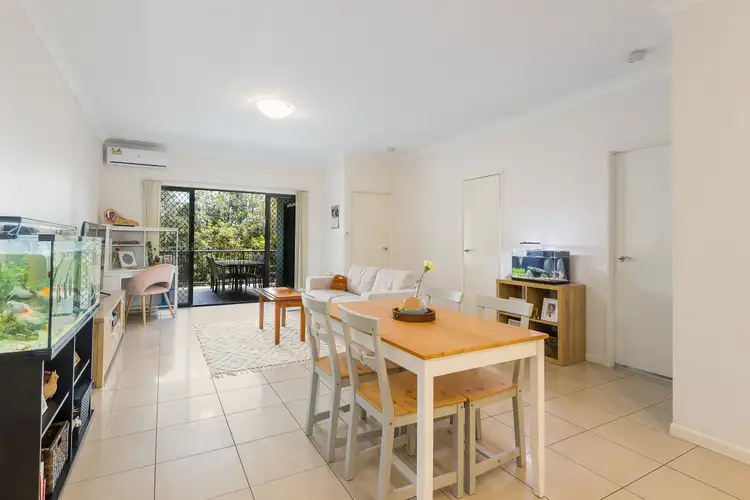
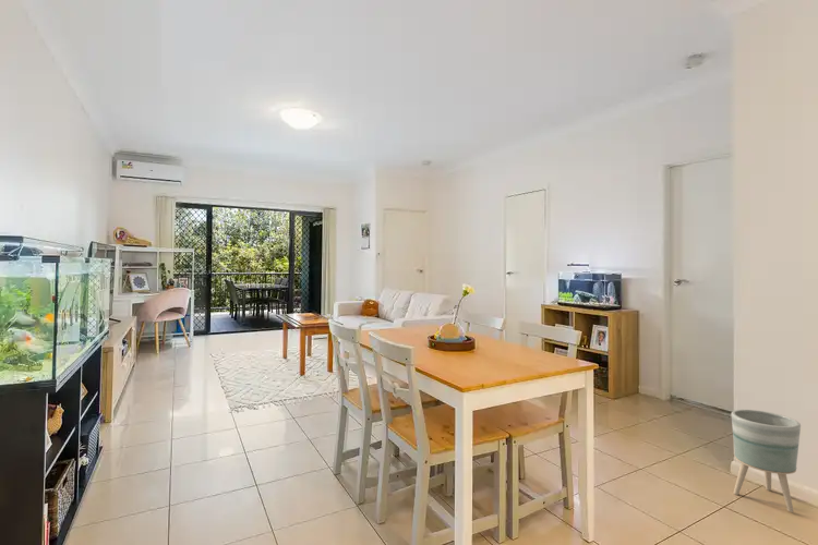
+ planter (763, 458)
